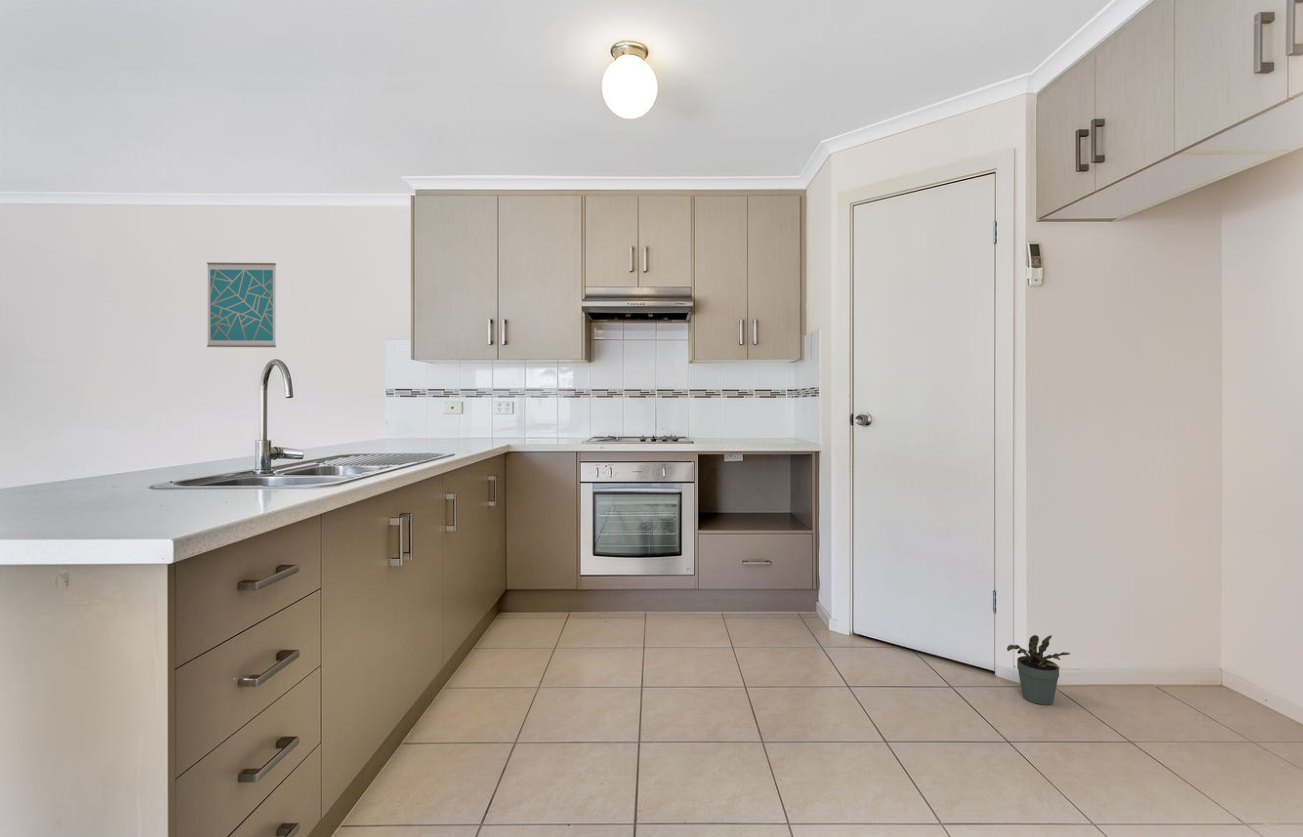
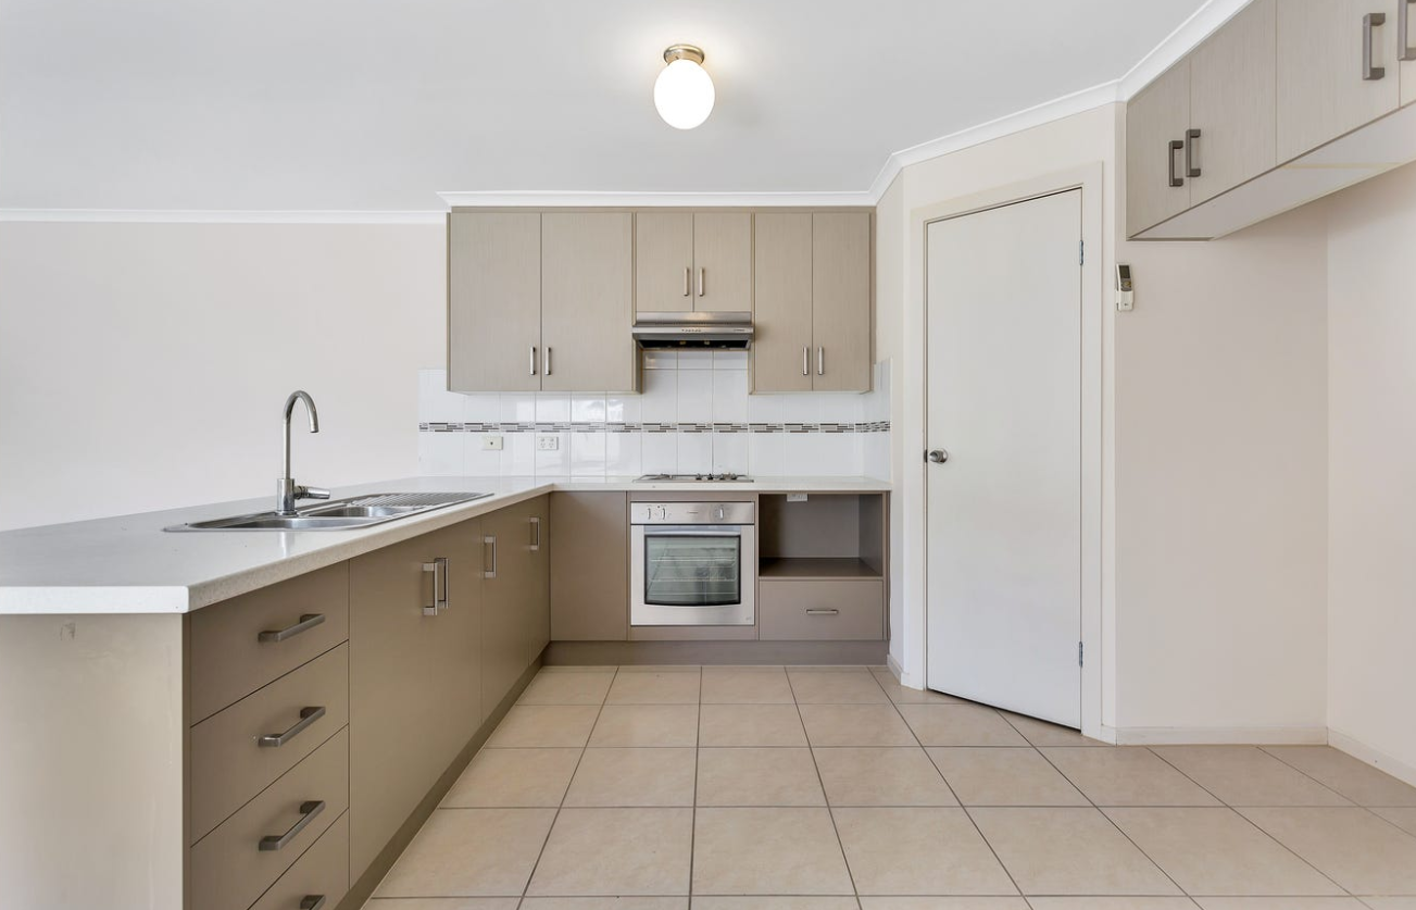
- potted plant (1038, 667)
- wall art (241, 305)
